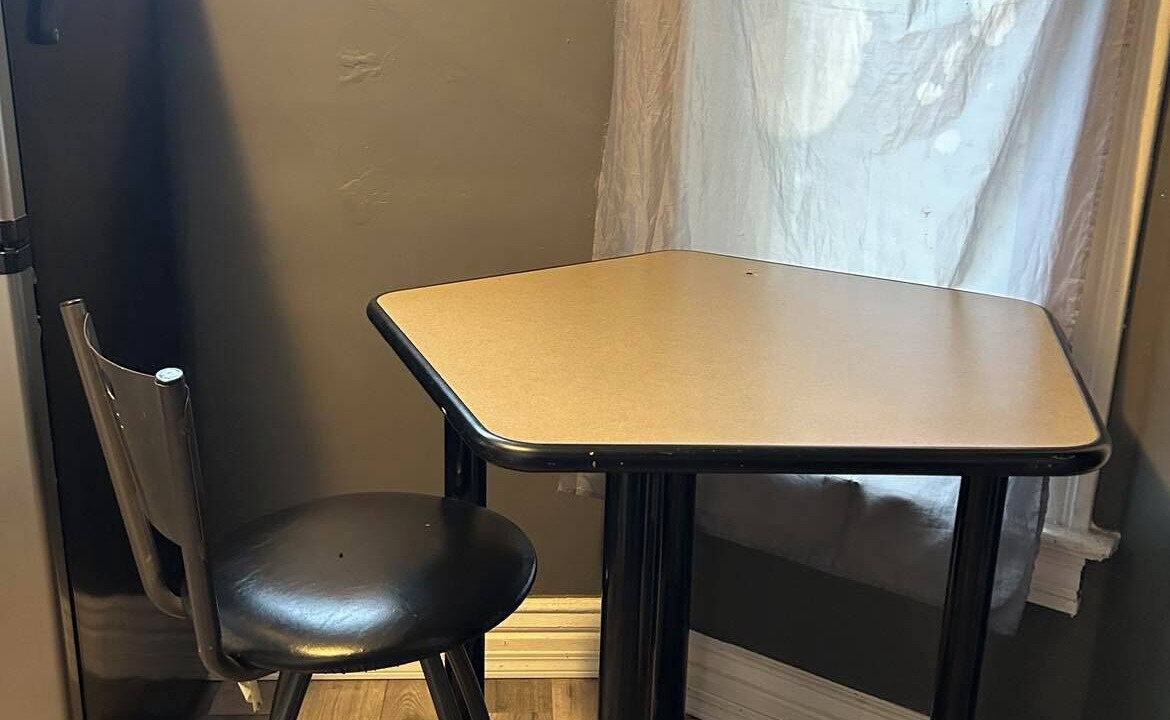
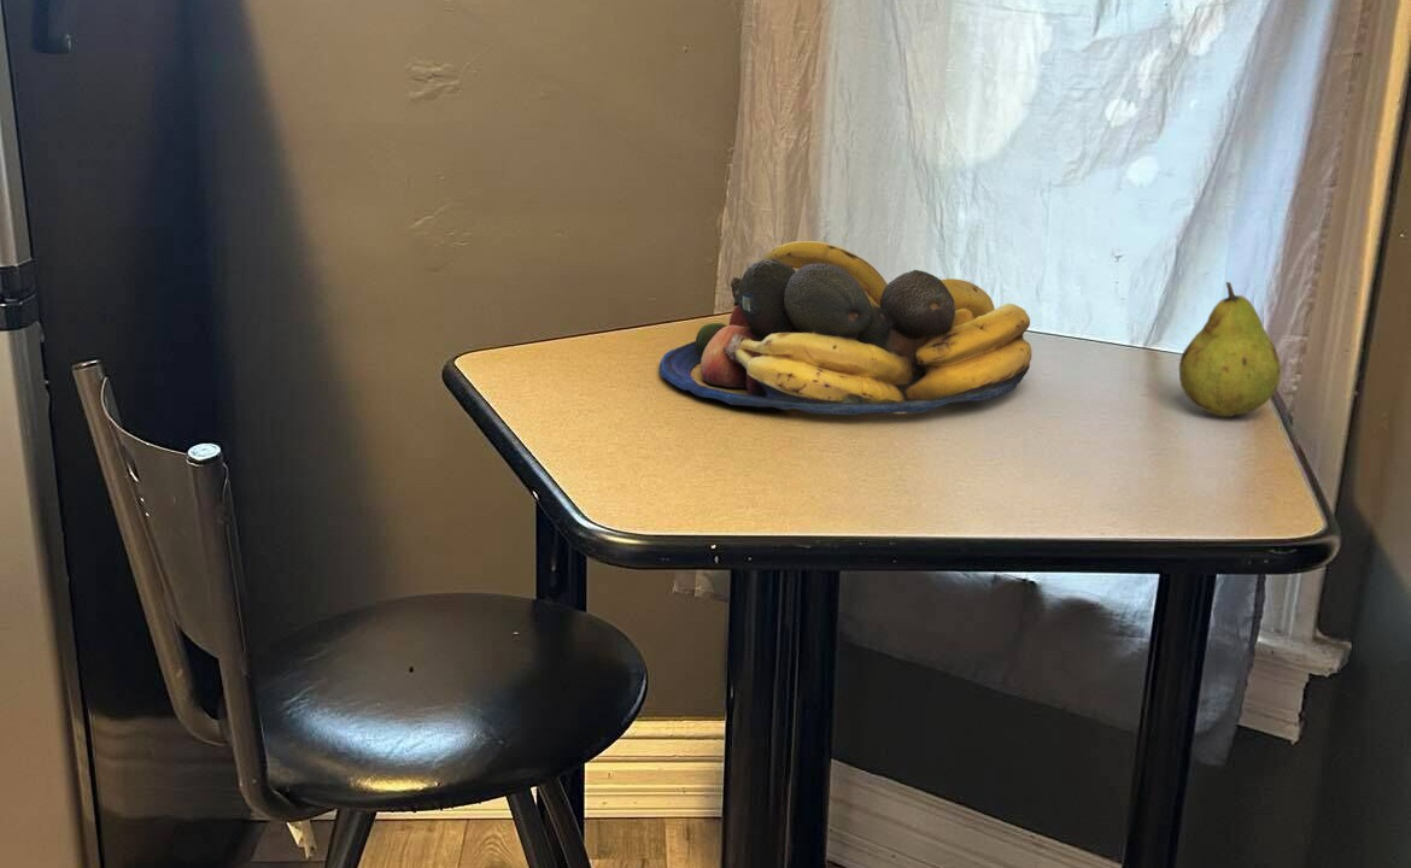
+ fruit bowl (839, 310)
+ fruit (1231, 348)
